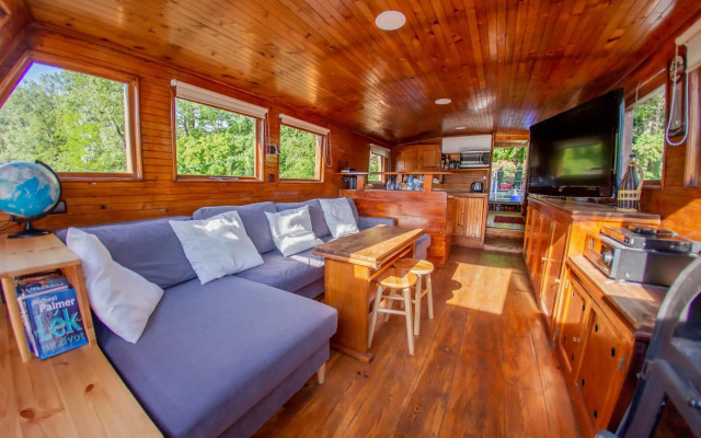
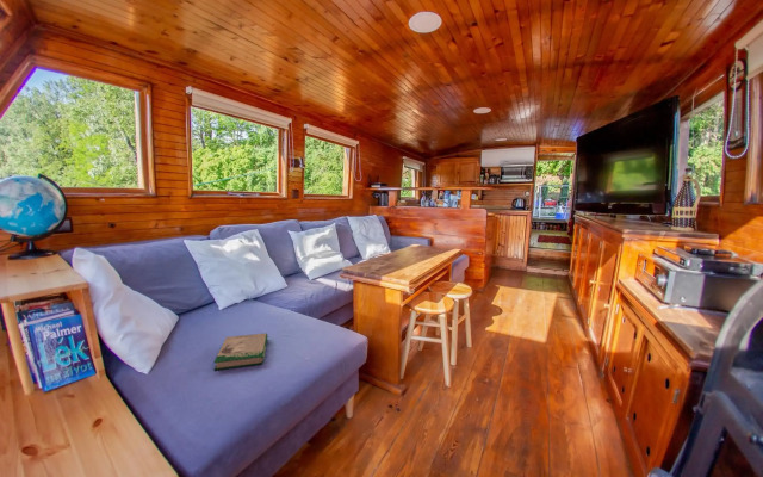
+ book (243, 349)
